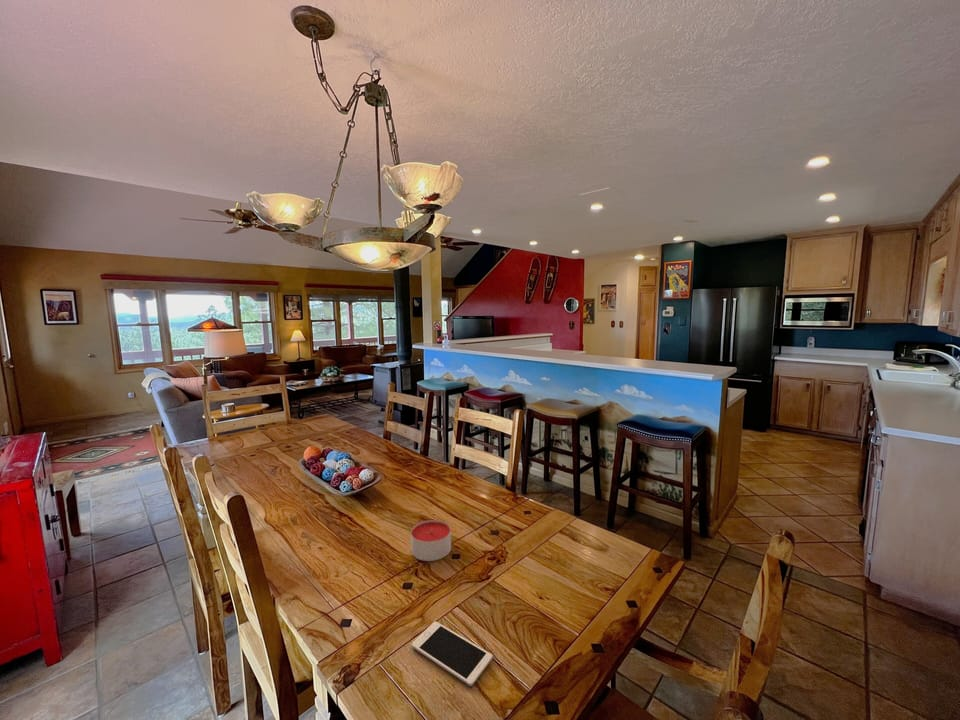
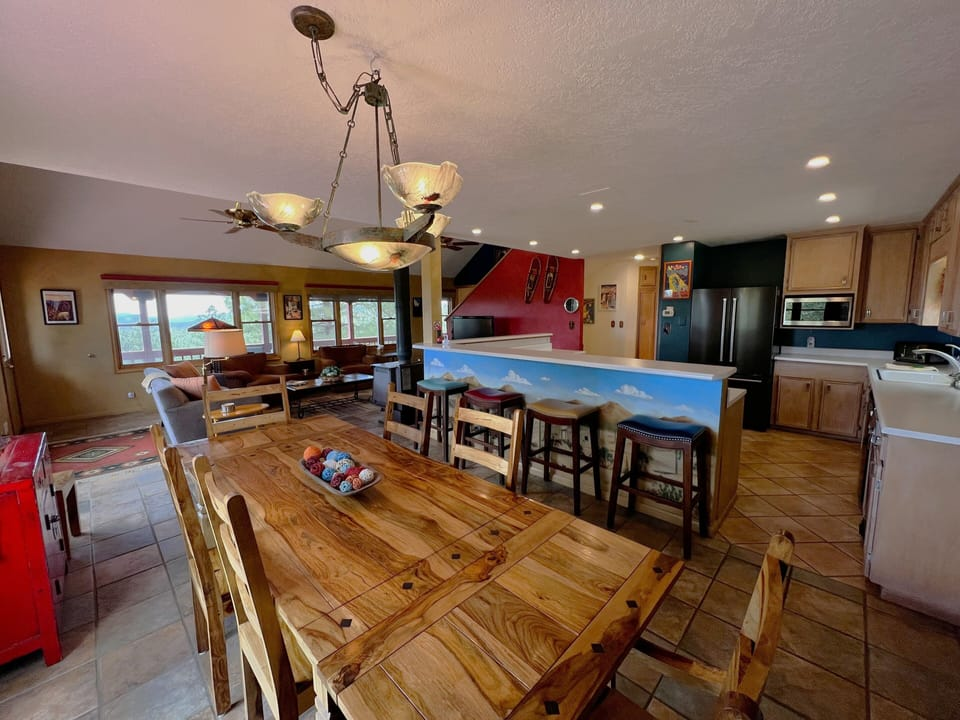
- candle (431, 538)
- cell phone (451, 650)
